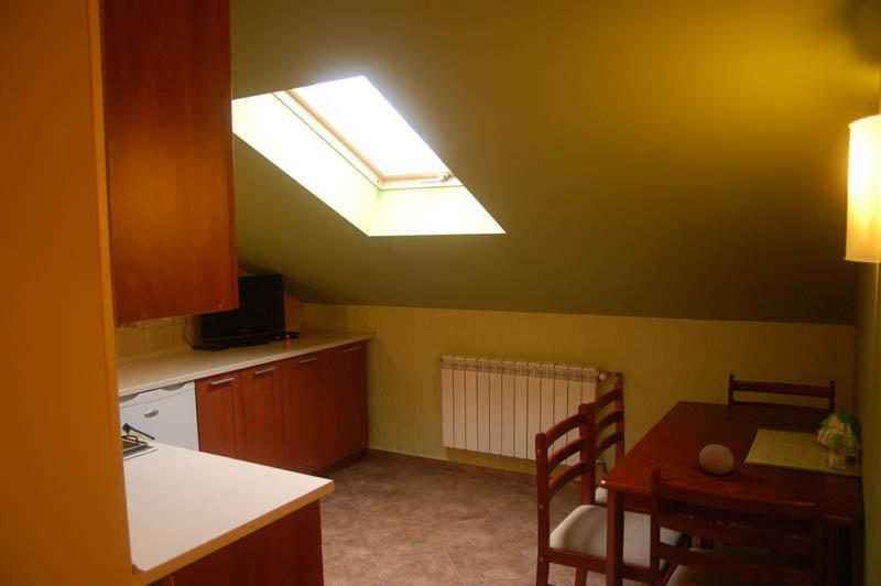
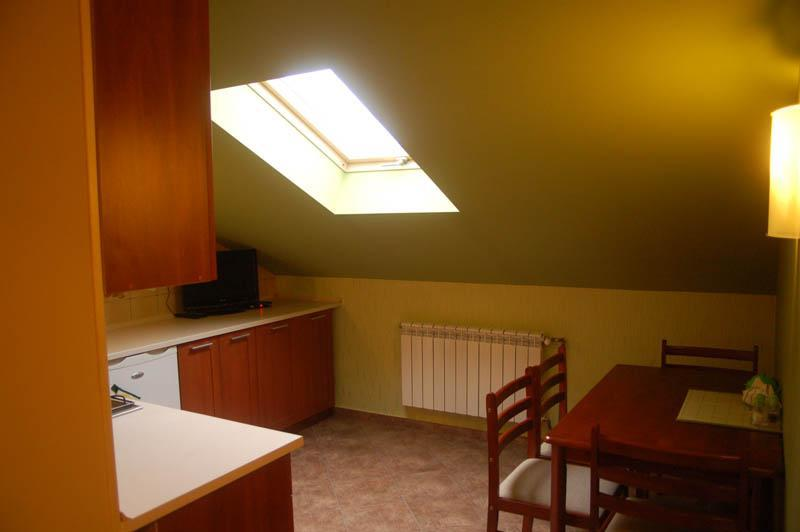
- fruit (716, 458)
